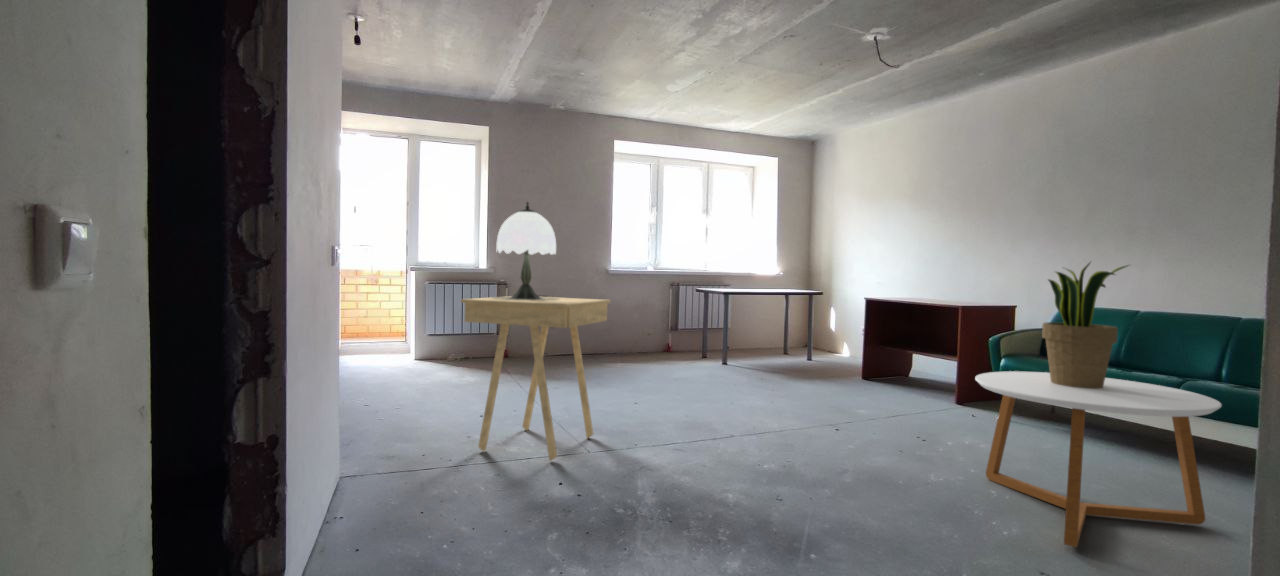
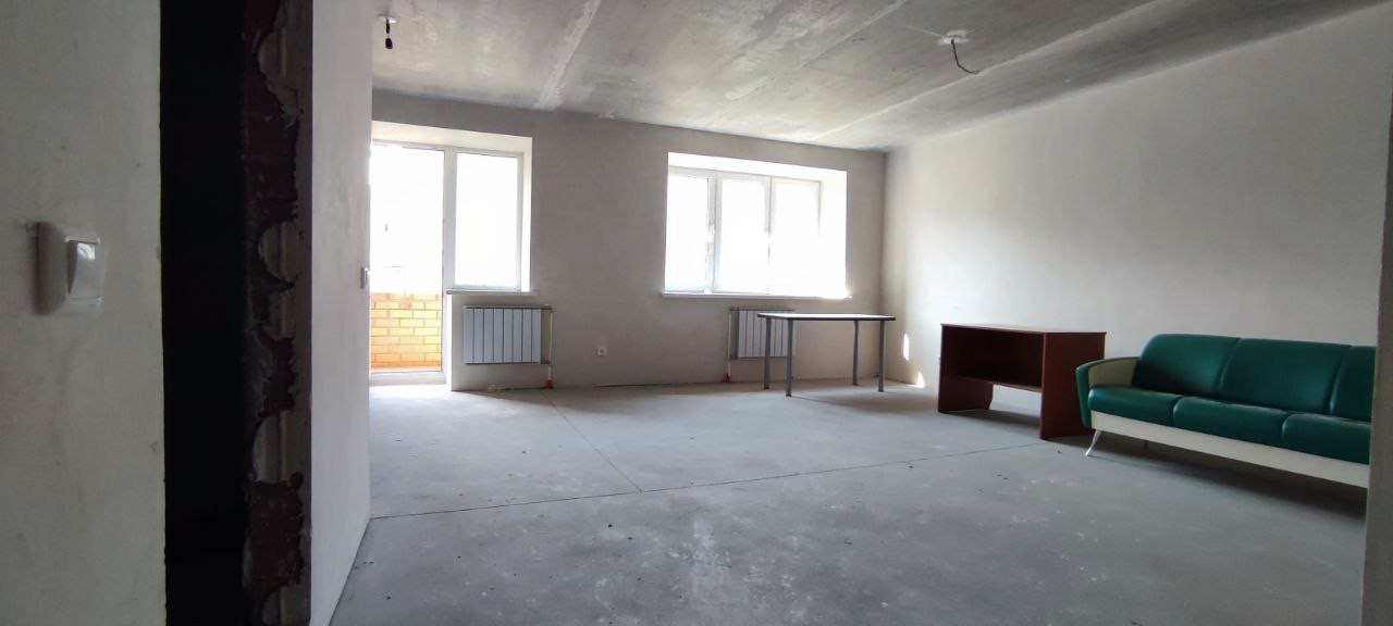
- potted plant (1085, 322)
- coffee table (1079, 450)
- table lamp (530, 250)
- side table (537, 372)
